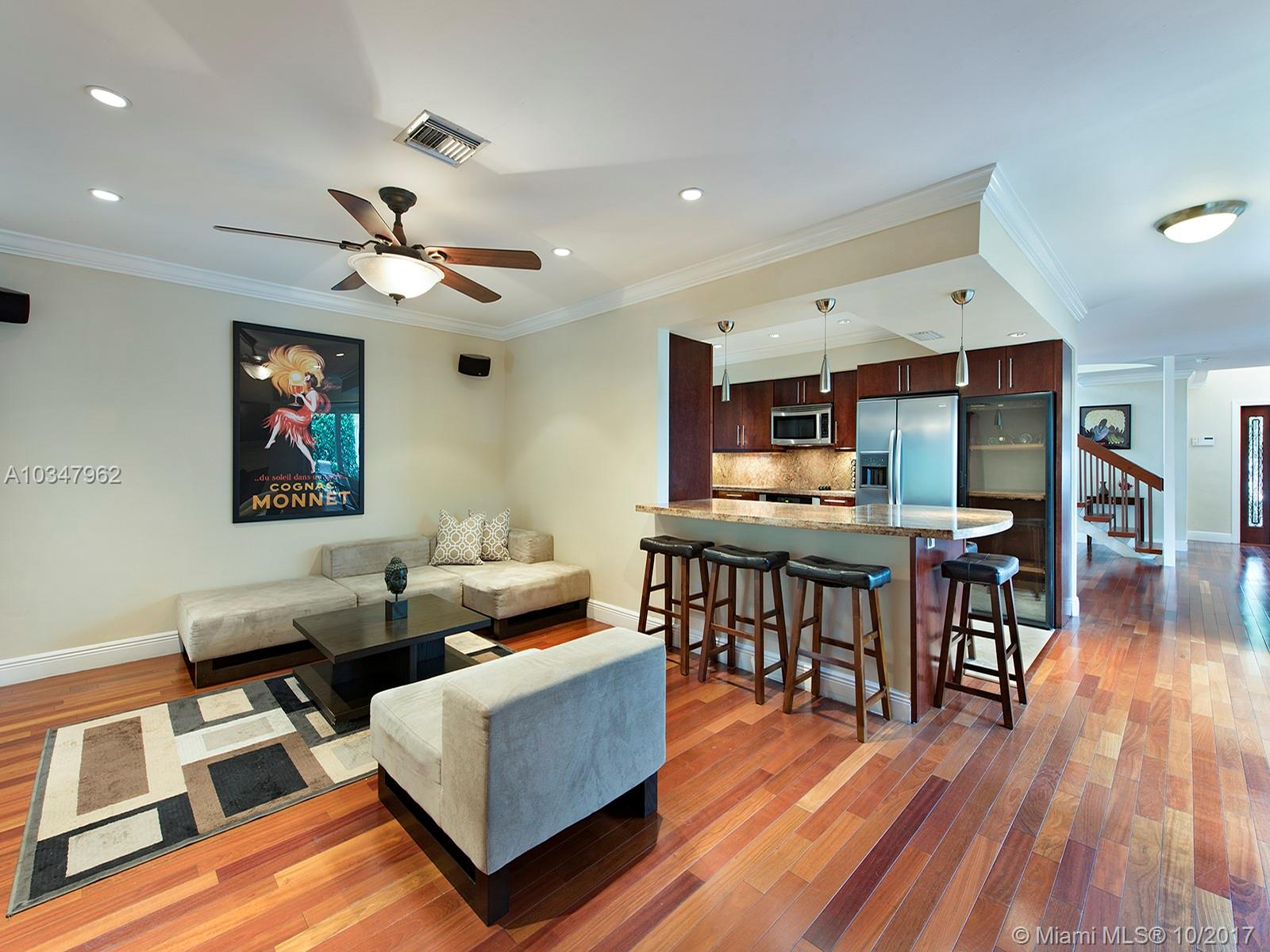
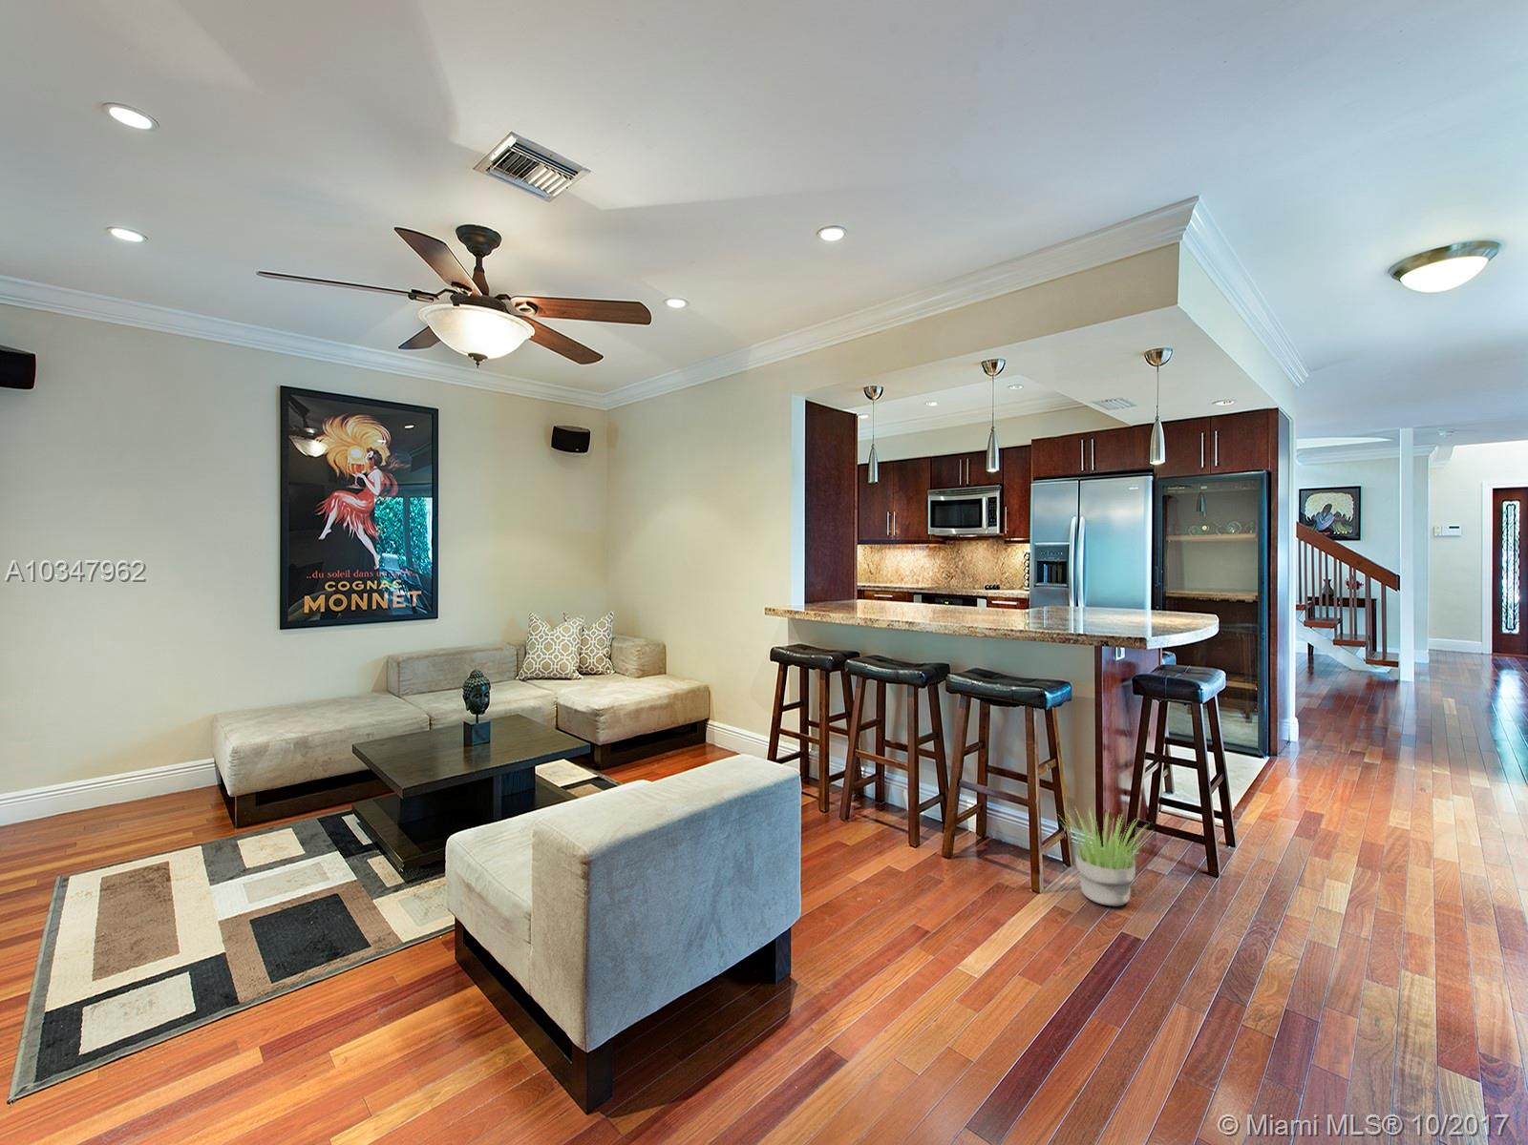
+ potted plant (1104, 860)
